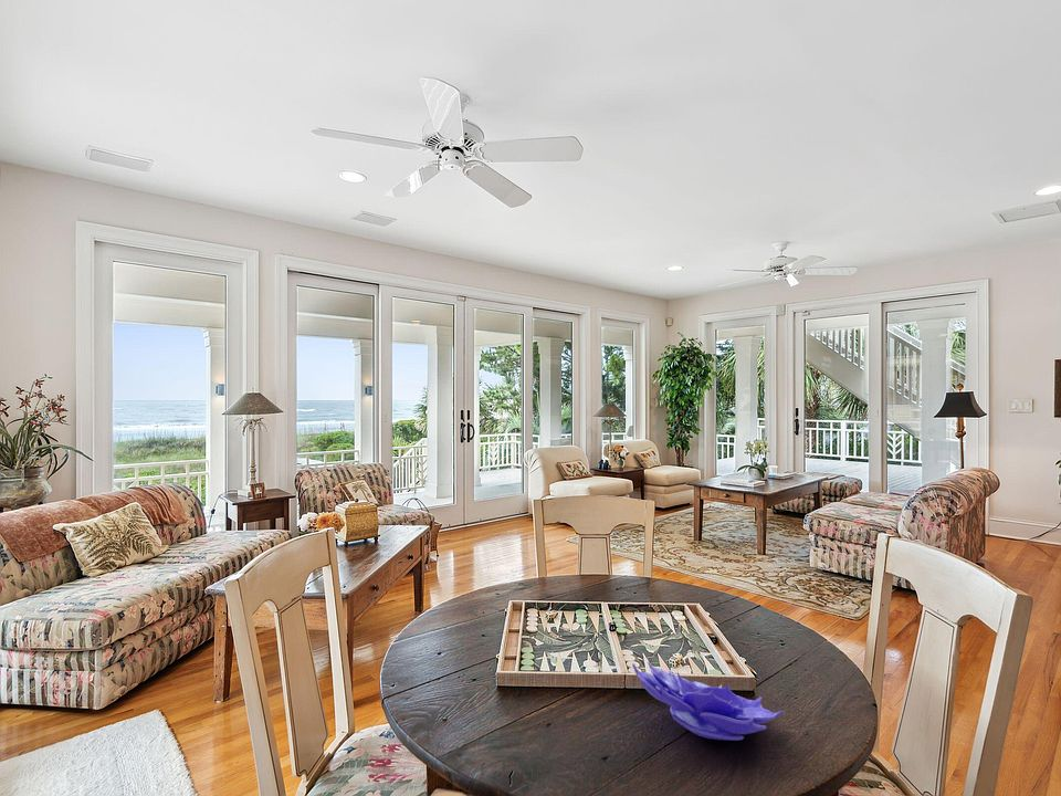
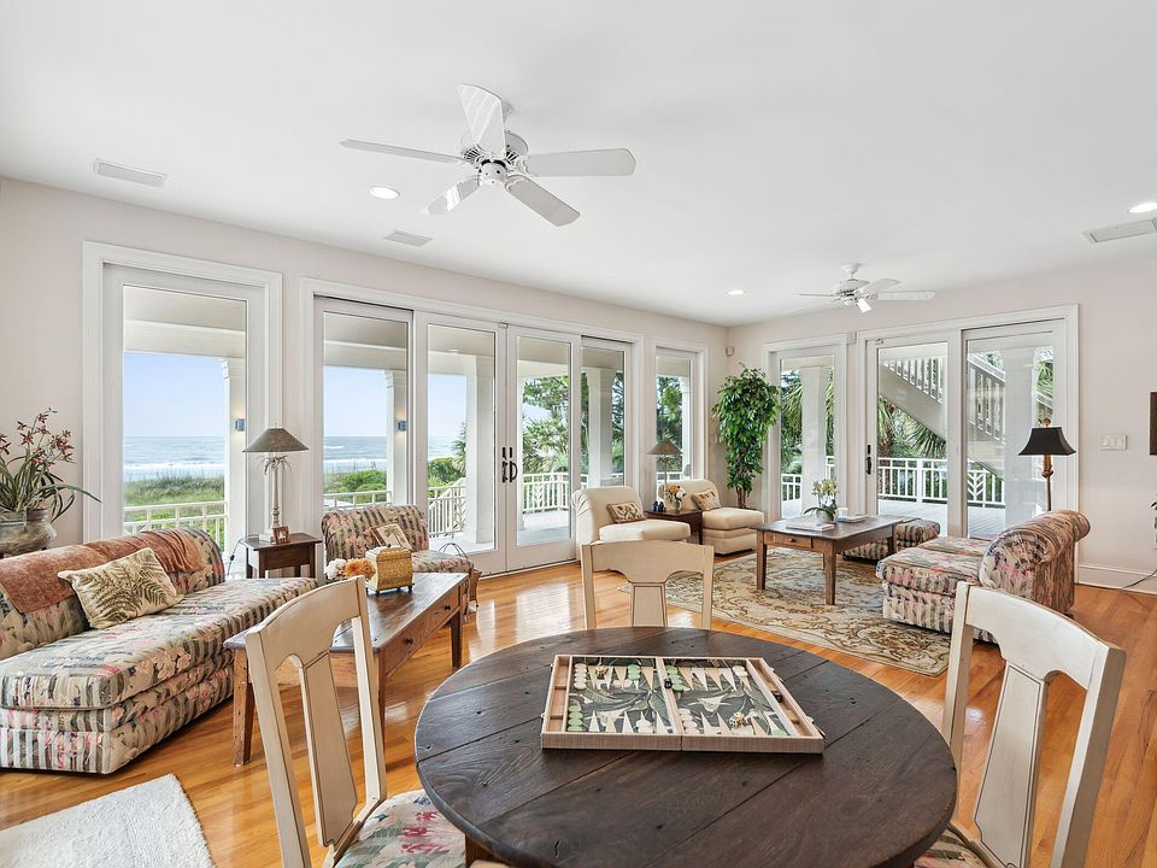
- decorative bowl (713, 695)
